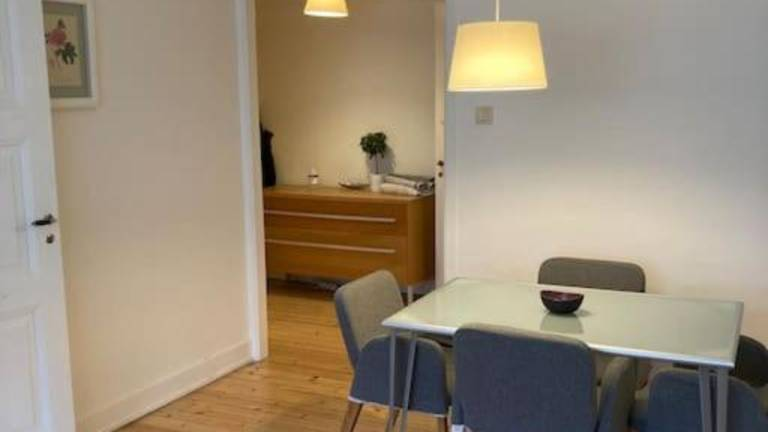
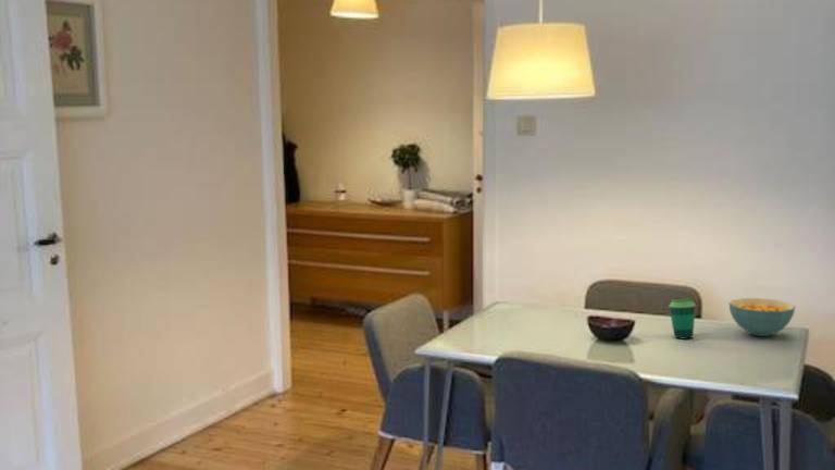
+ cup (682, 318)
+ cereal bowl (761, 319)
